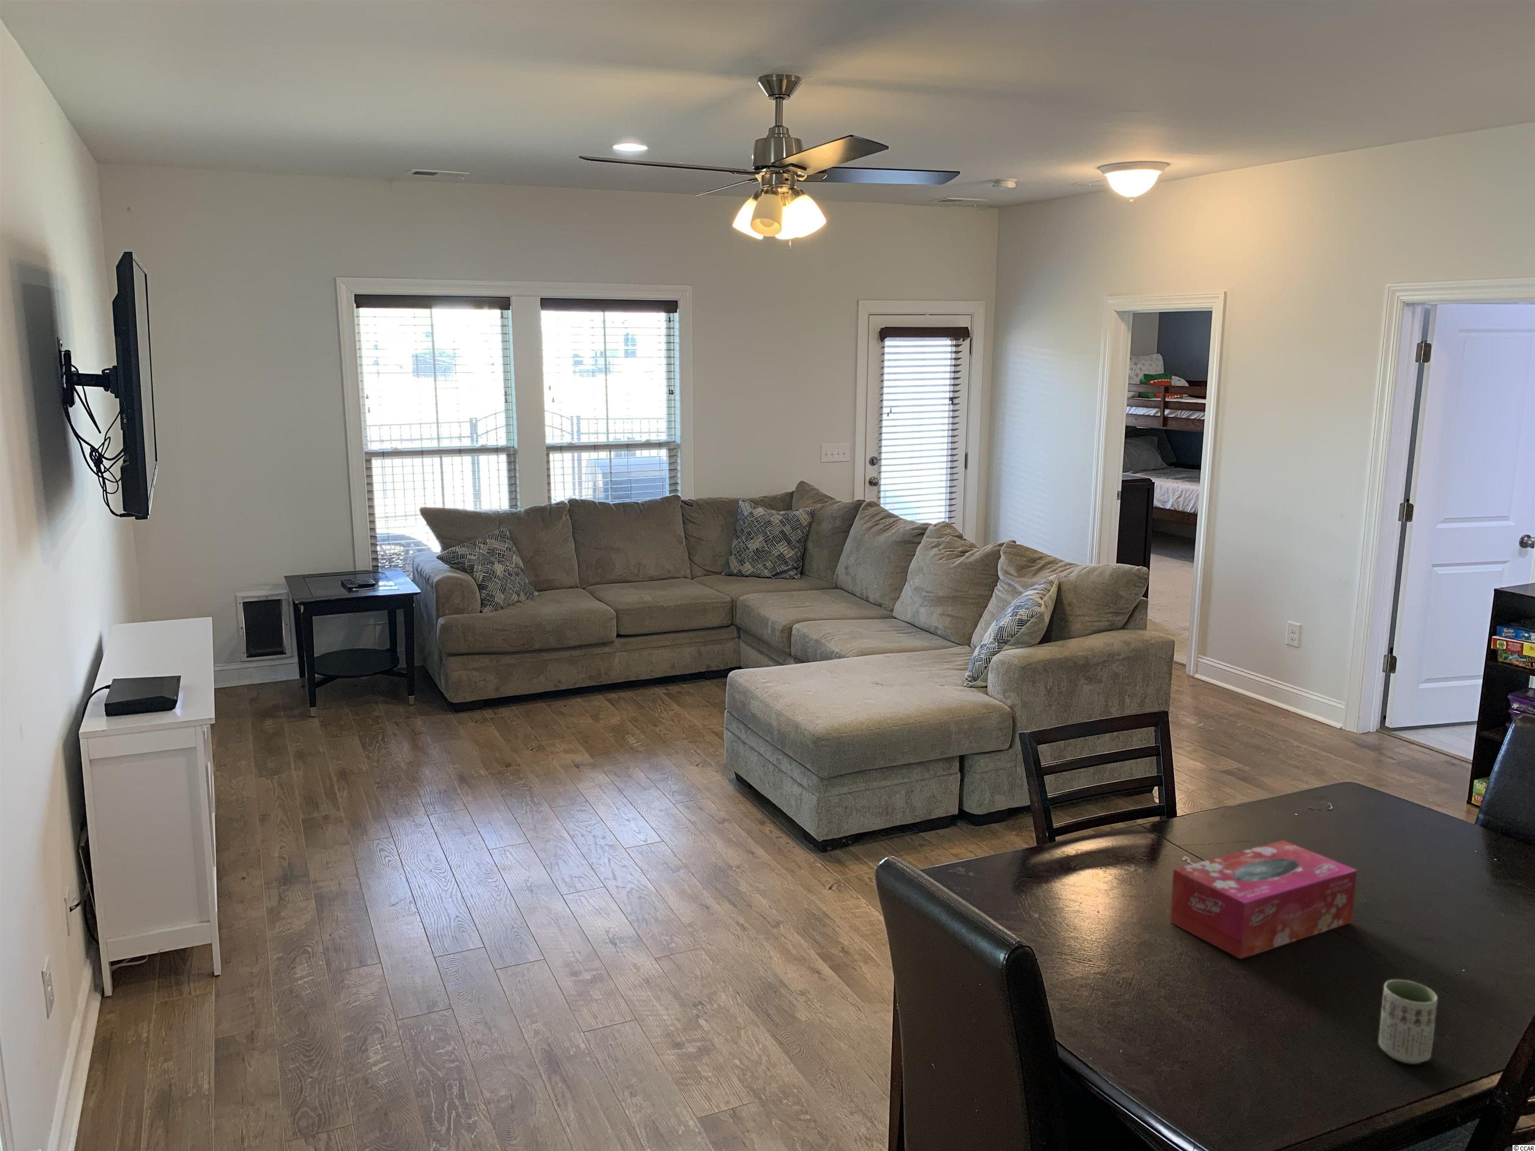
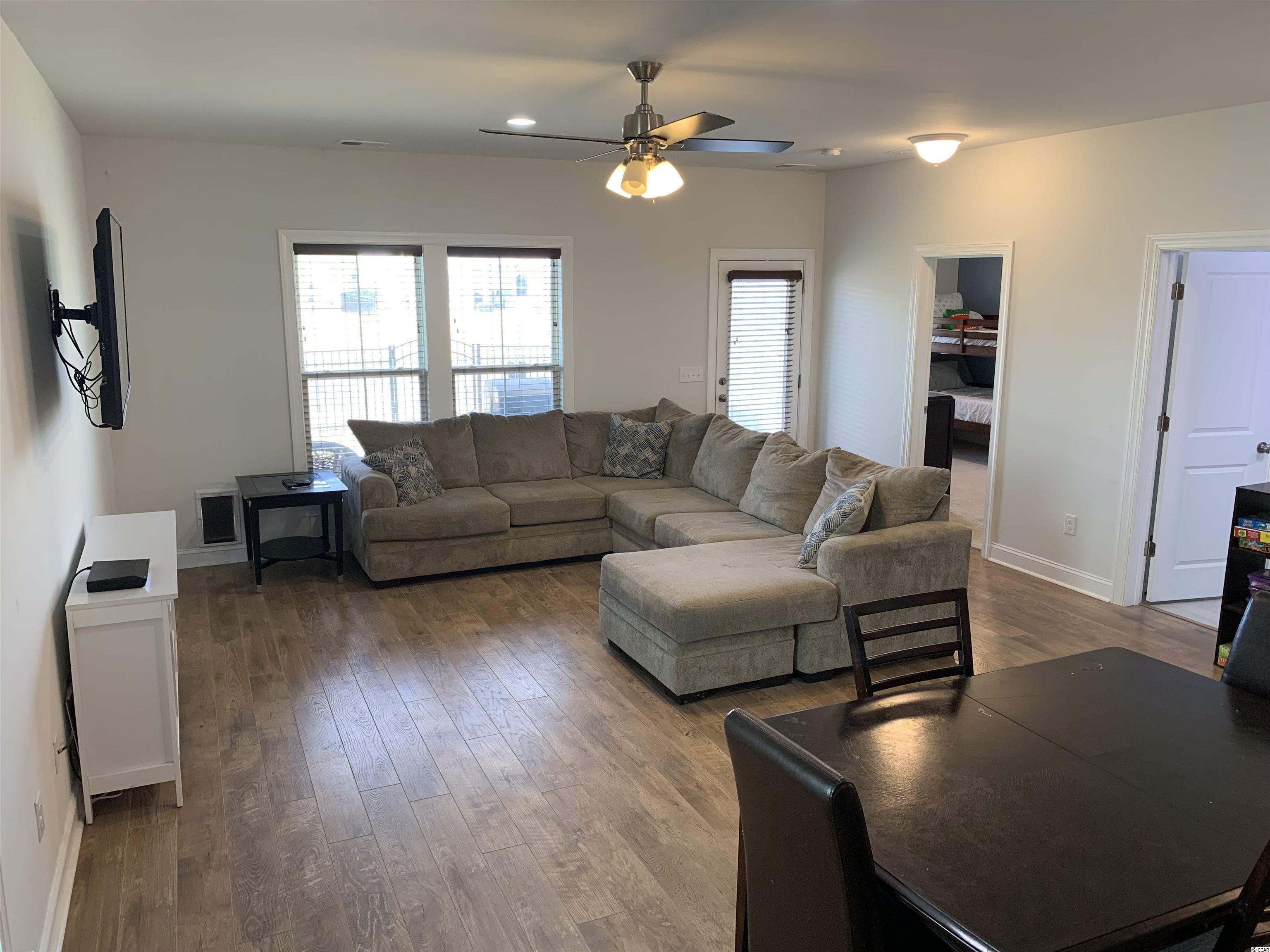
- tissue box (1263, 896)
- cup (1407, 1022)
